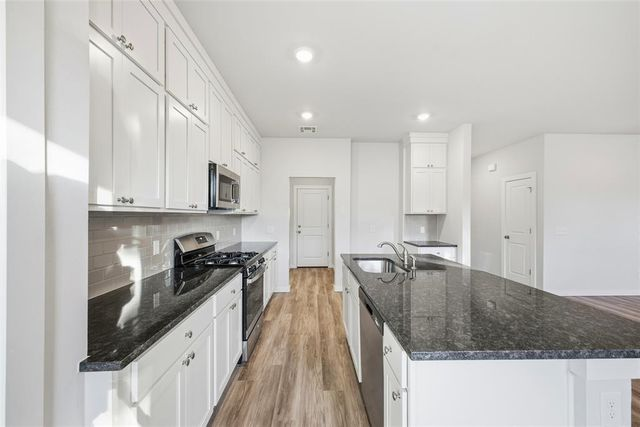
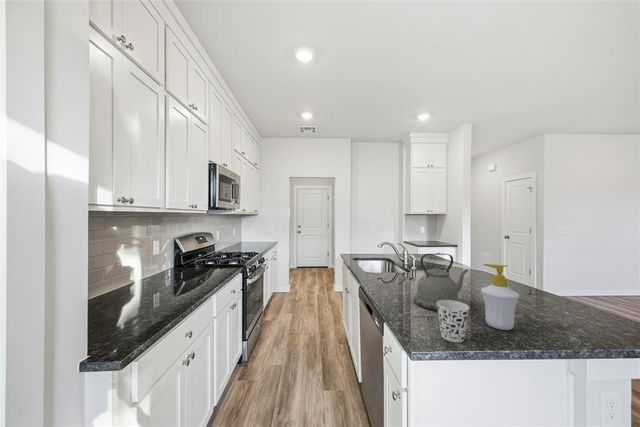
+ kettle (438, 278)
+ cup (452, 321)
+ soap bottle (499, 295)
